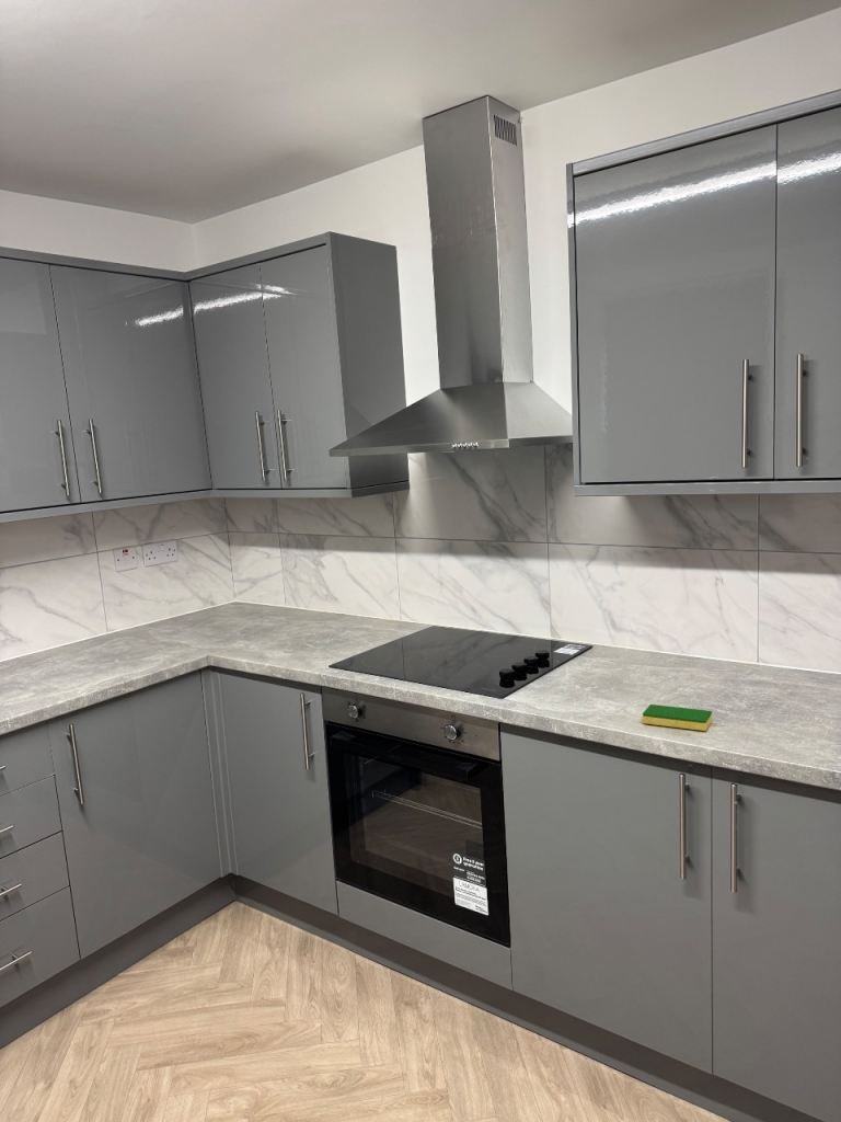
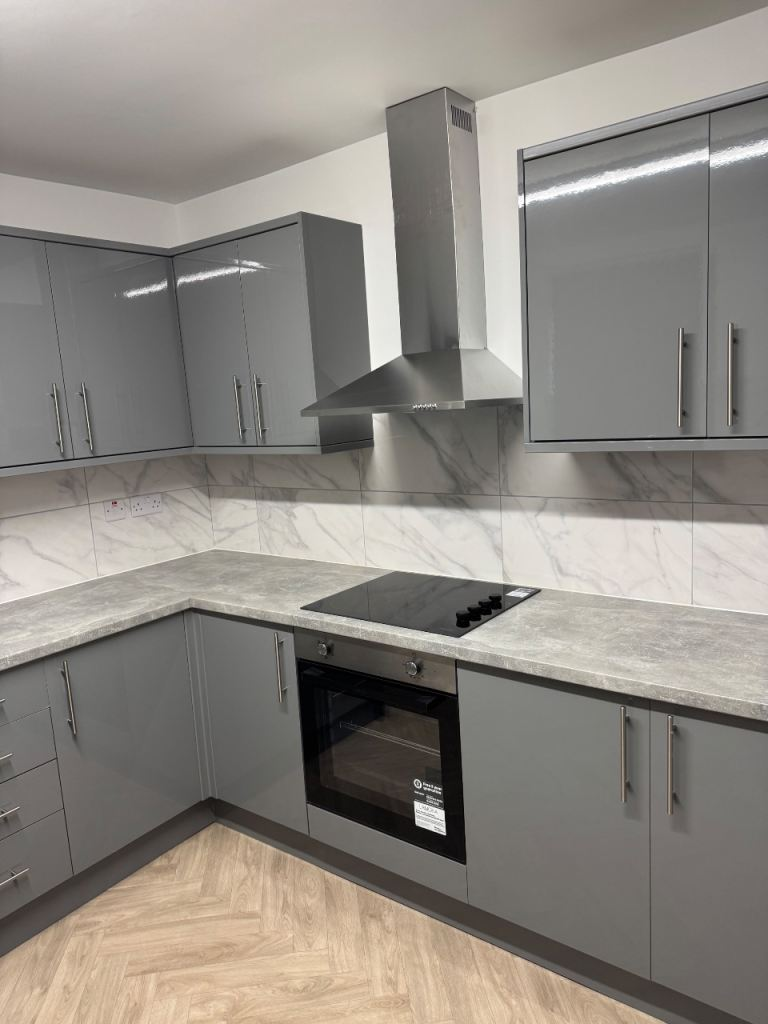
- dish sponge (677, 717)
